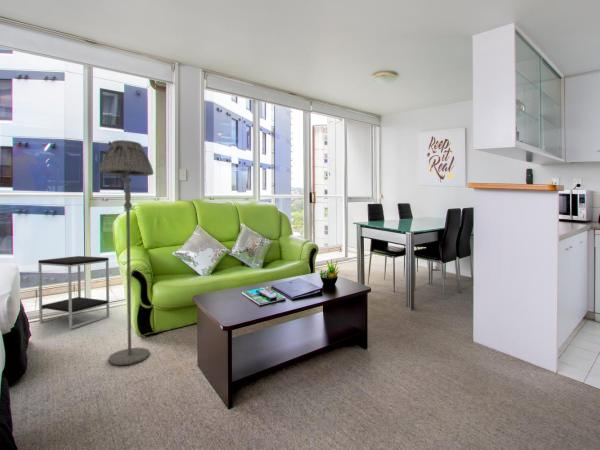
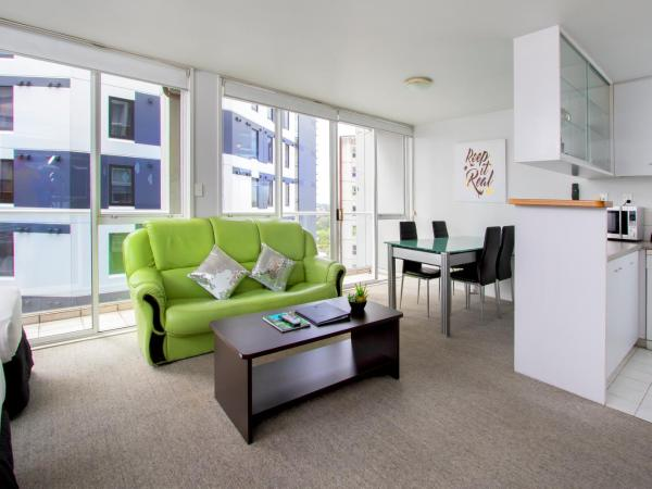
- side table (78, 289)
- floor lamp (128, 250)
